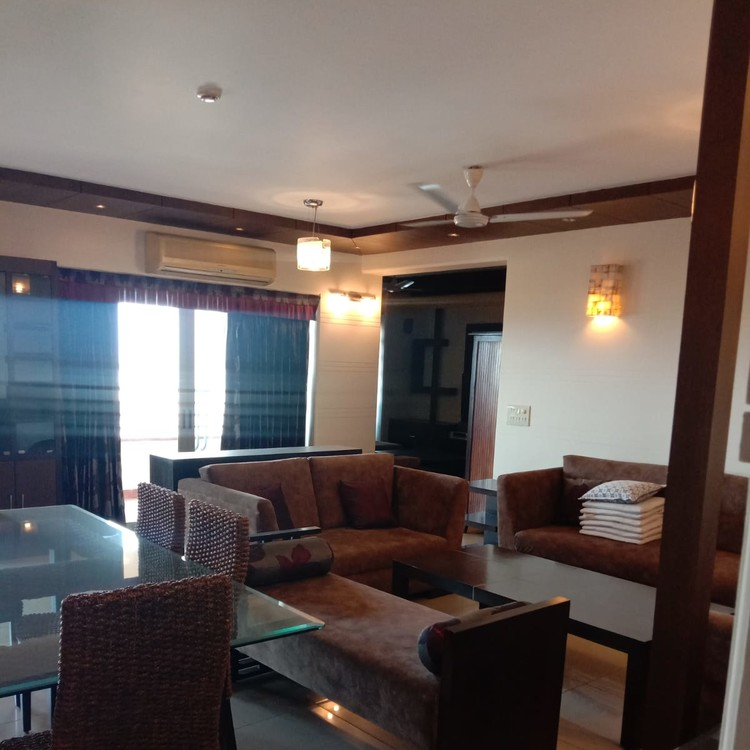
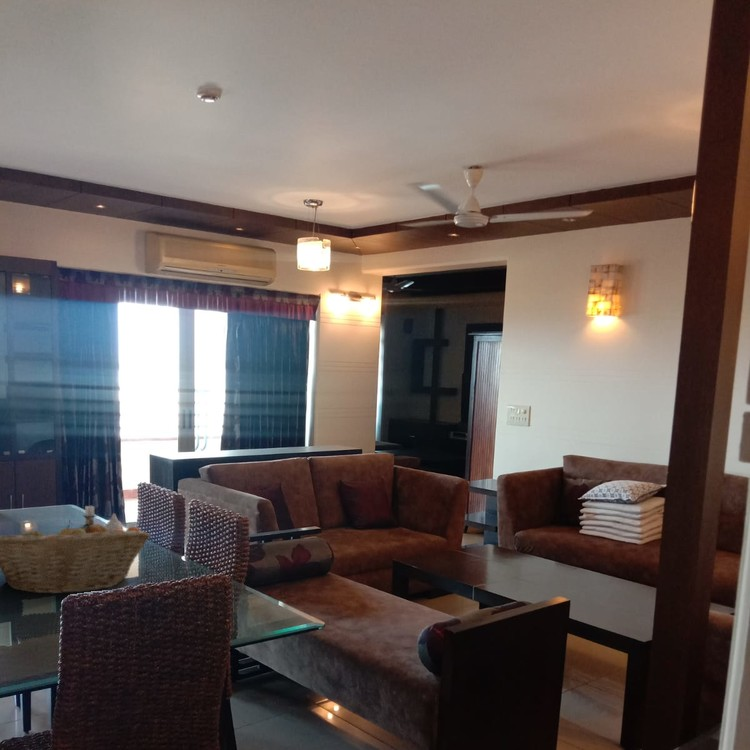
+ vase (113, 525)
+ architectural model (89, 515)
+ fruit basket (68, 549)
